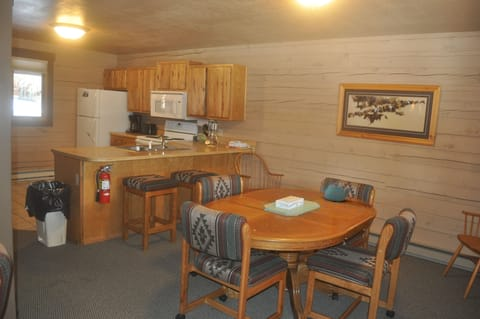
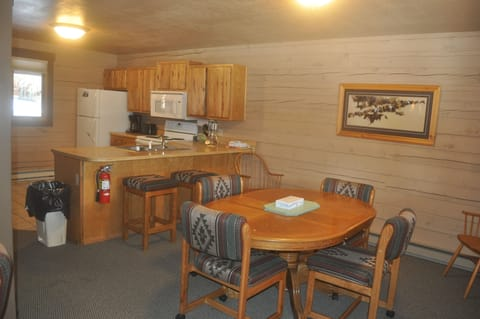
- teapot (334, 191)
